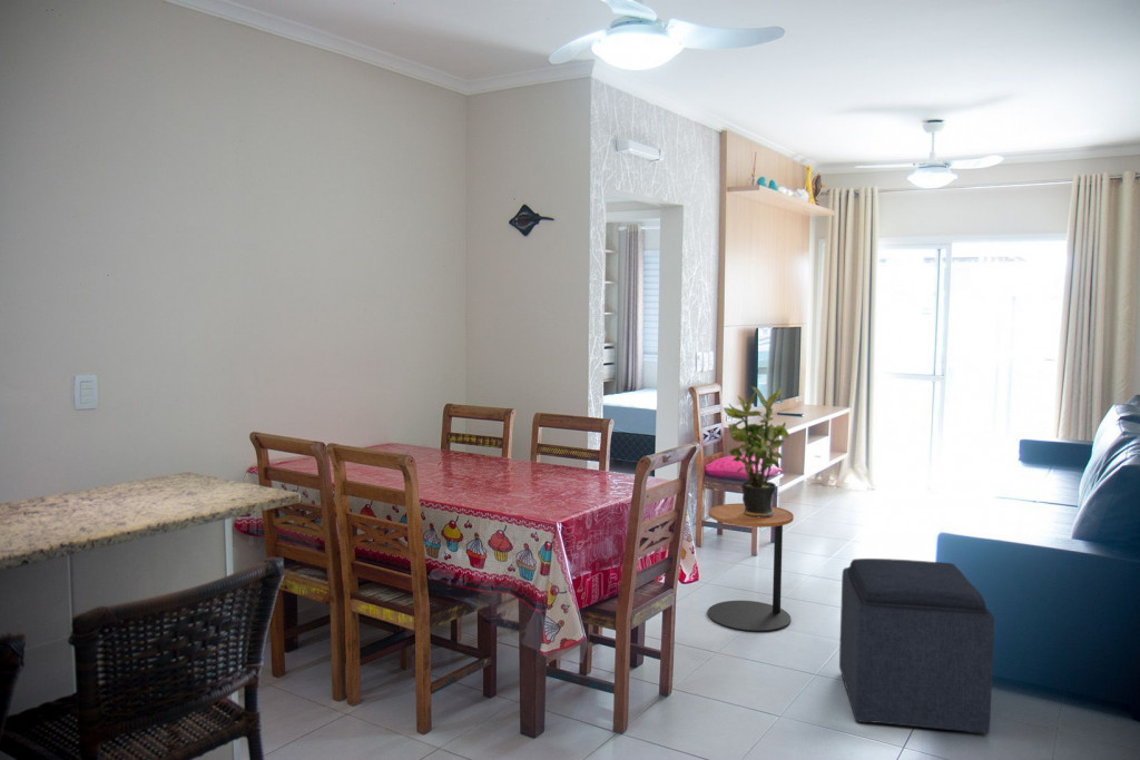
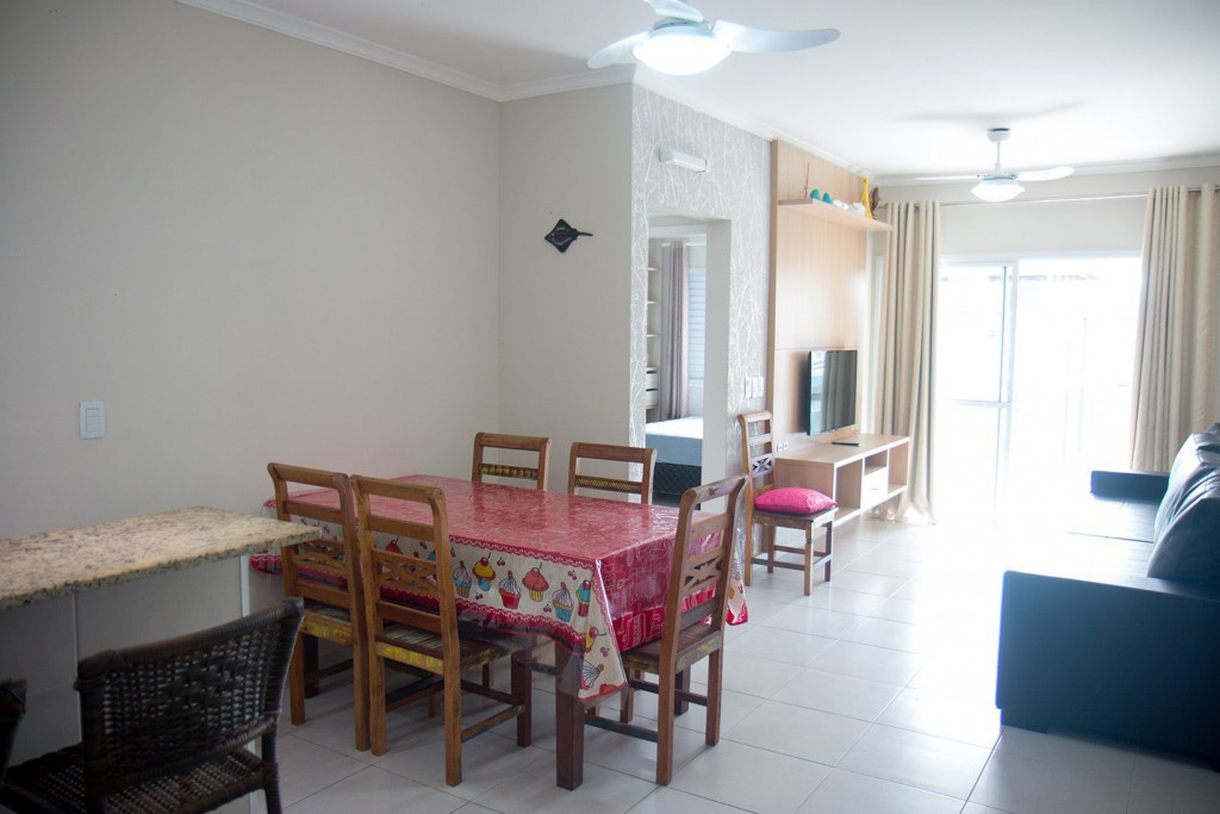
- potted plant (754, 450)
- ottoman (910, 636)
- side table (774, 564)
